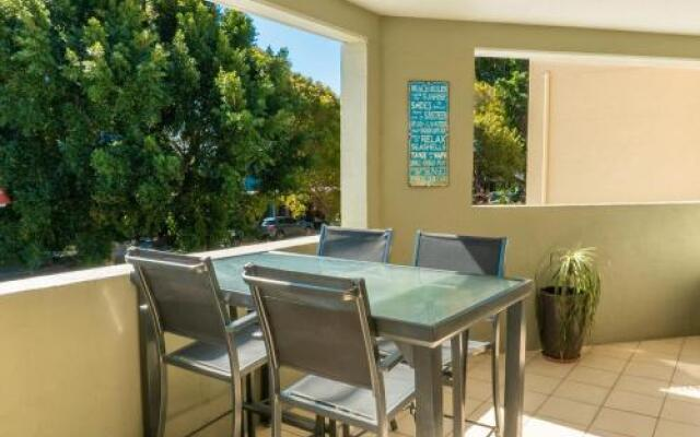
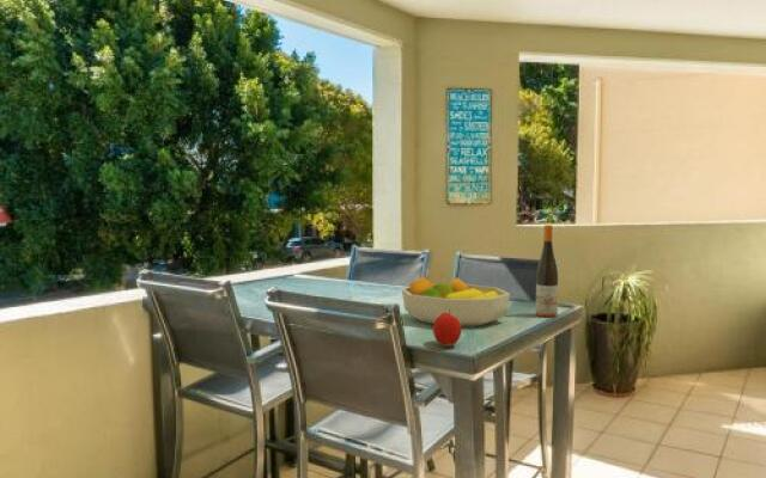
+ fruit bowl (454, 299)
+ fruit (446, 326)
+ wine bottle (547, 270)
